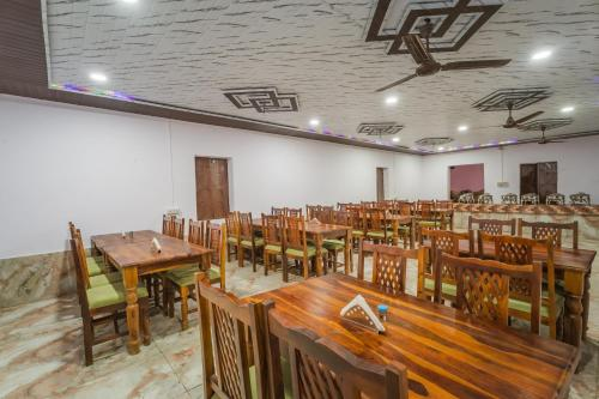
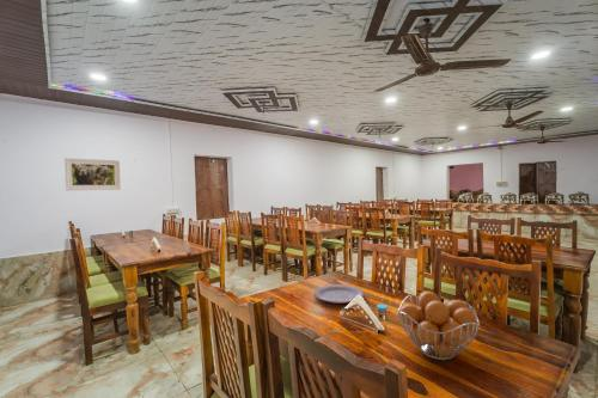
+ fruit basket (437, 324)
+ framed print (93, 174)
+ plate (338, 294)
